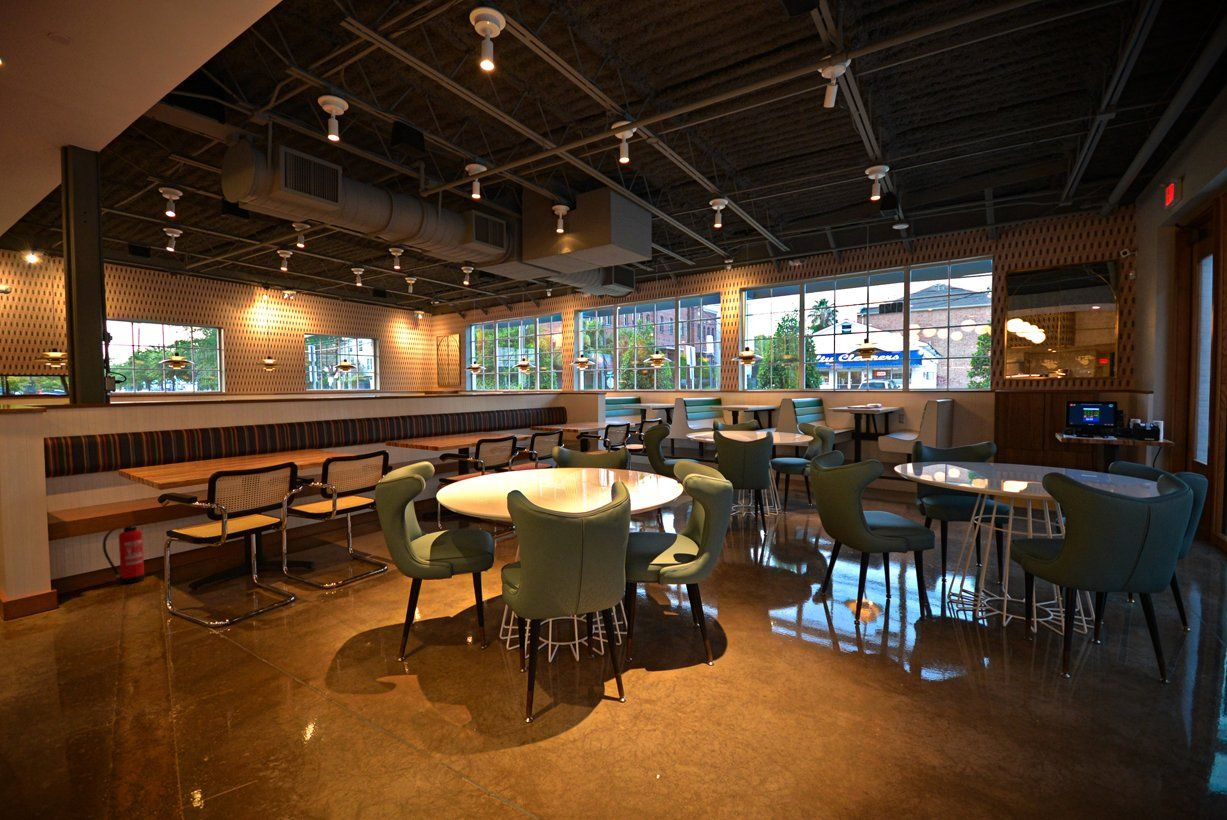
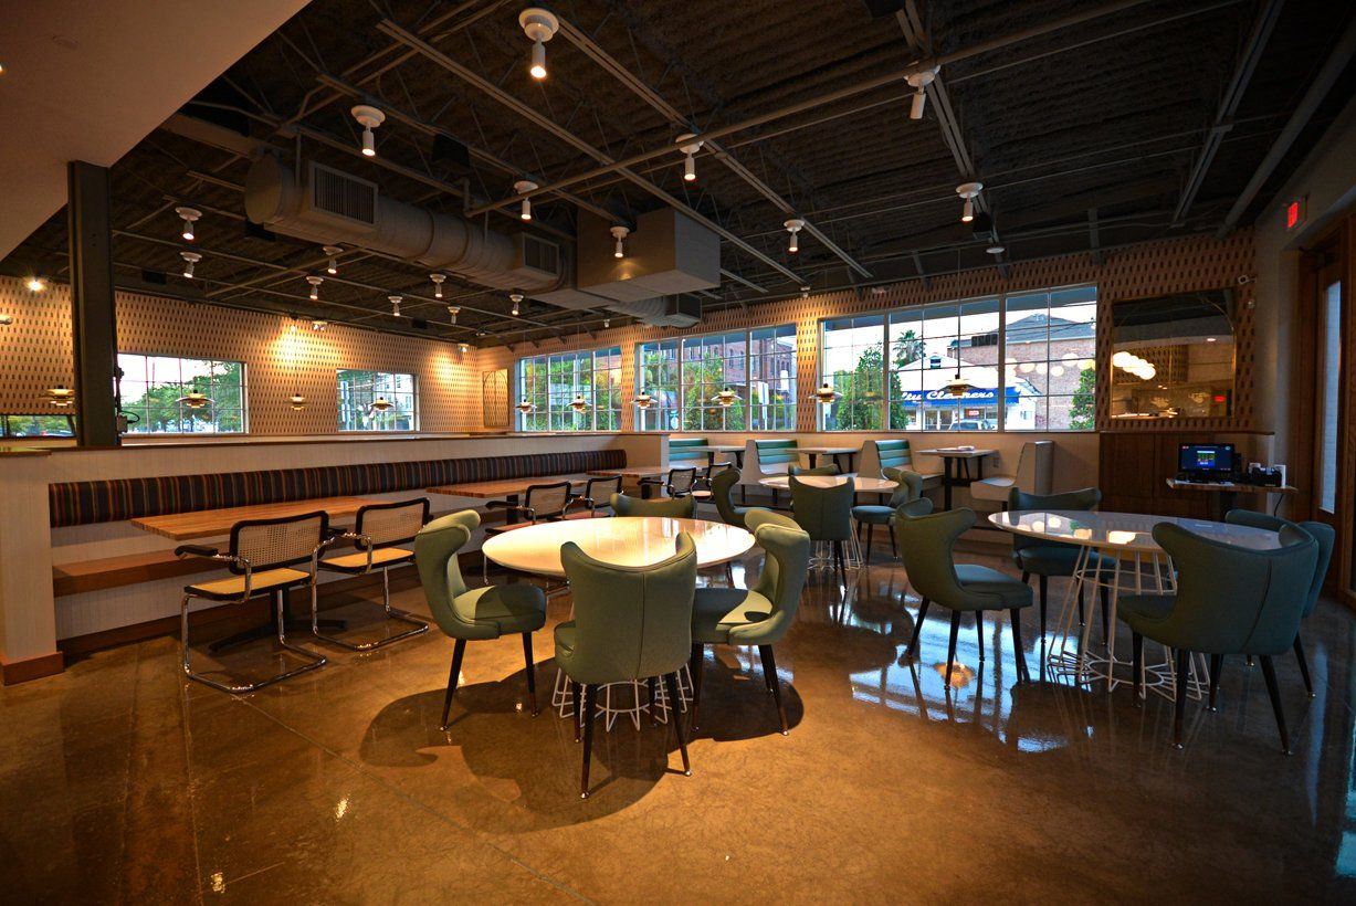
- fire extinguisher (125, 550)
